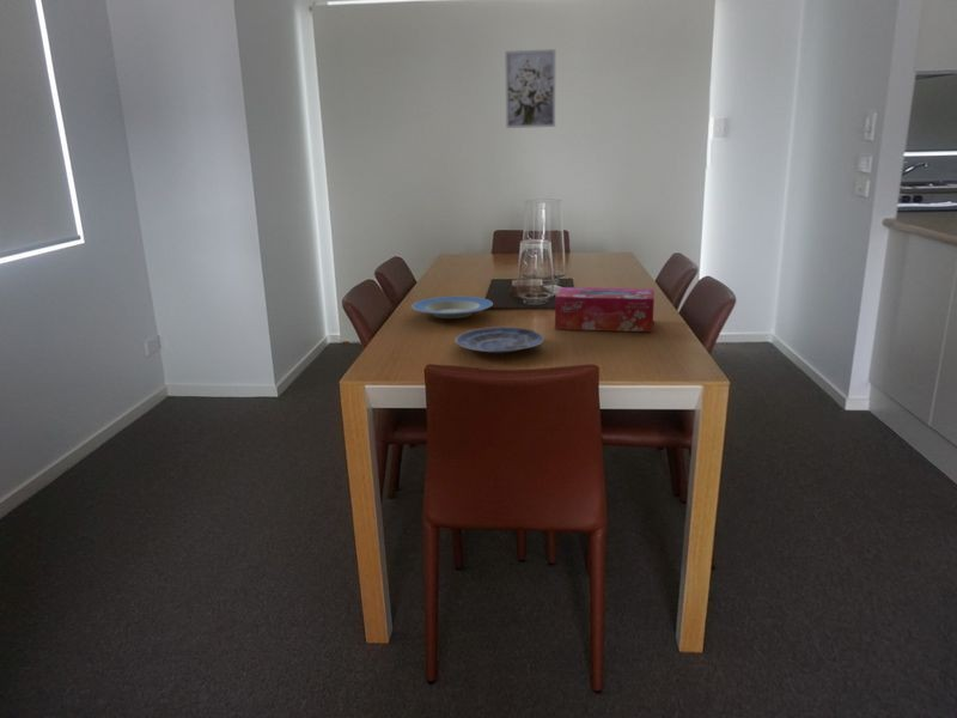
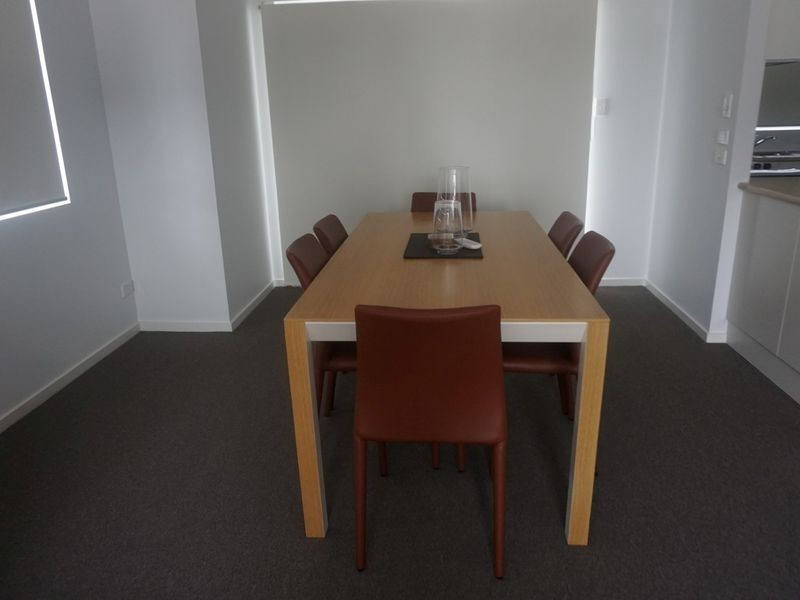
- wall art (530, 89)
- plate (499, 341)
- plate (452, 309)
- tissue box (604, 308)
